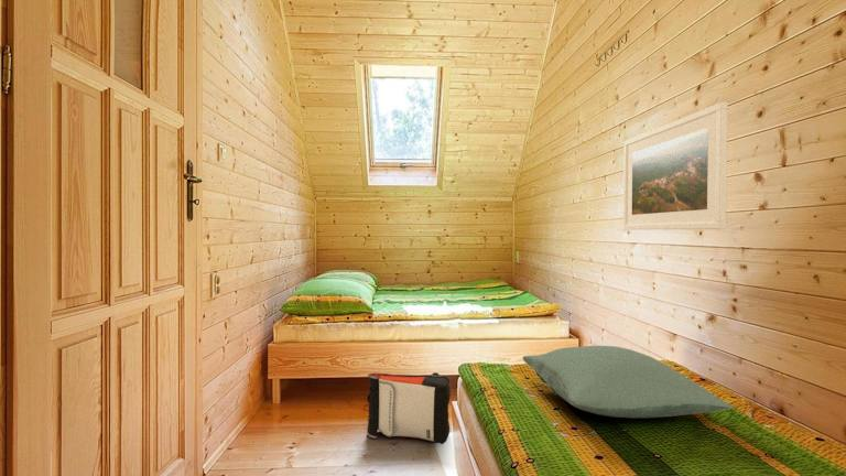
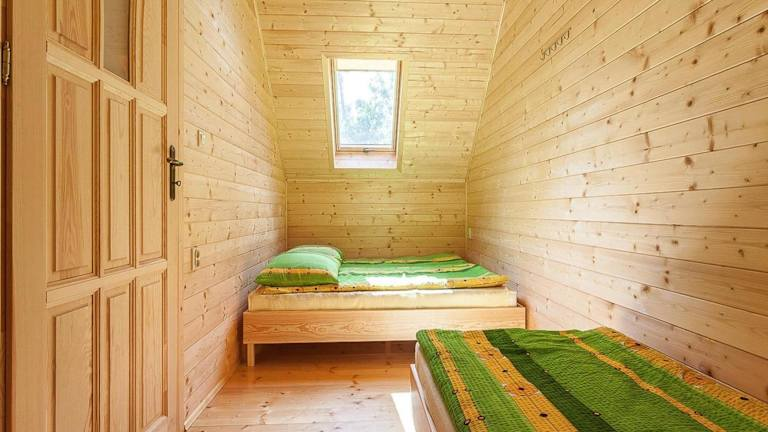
- pillow (611, 377)
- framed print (665, 176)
- backpack (406, 405)
